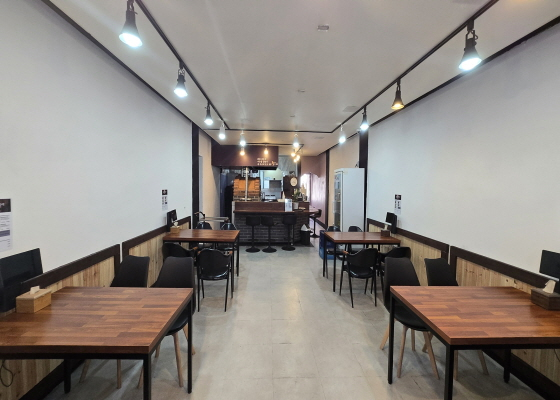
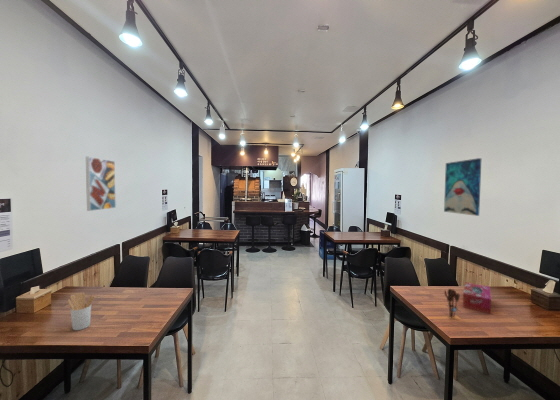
+ tissue box (476, 296)
+ utensil holder (80, 310)
+ wall art (461, 187)
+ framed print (101, 184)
+ utensil holder (452, 302)
